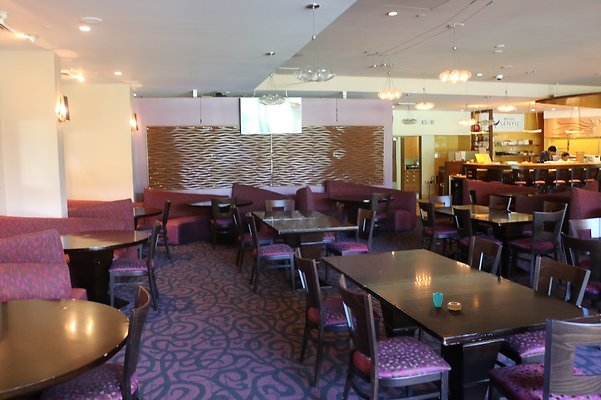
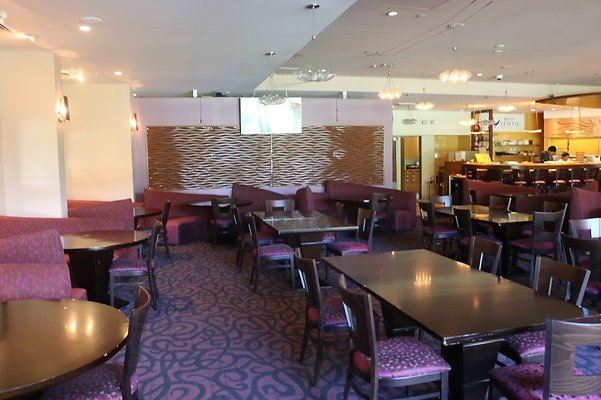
- cup (448, 303)
